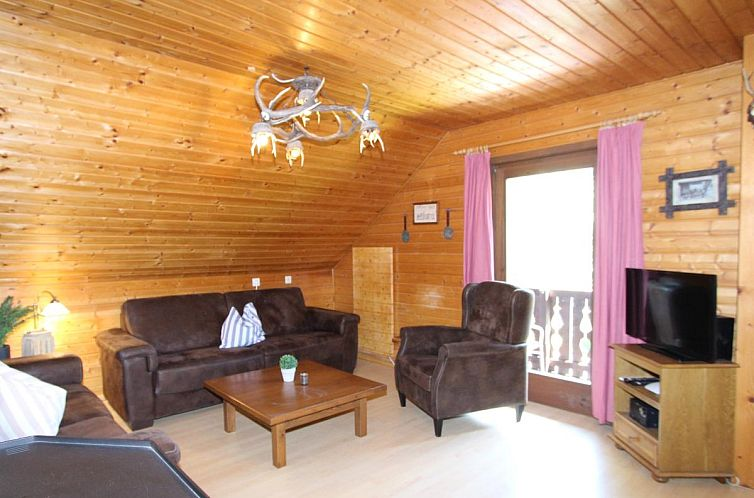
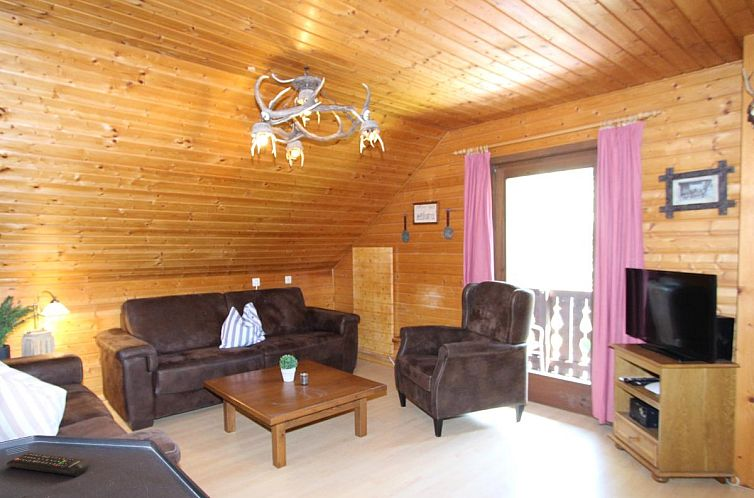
+ remote control (47, 464)
